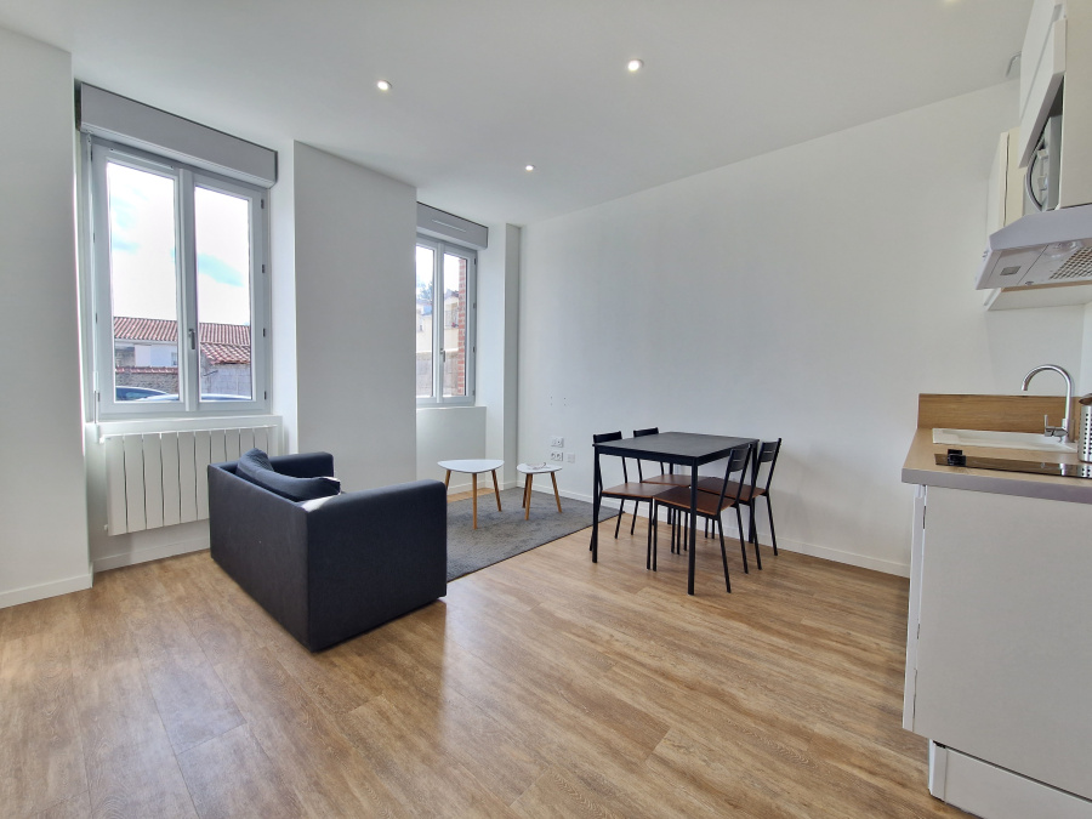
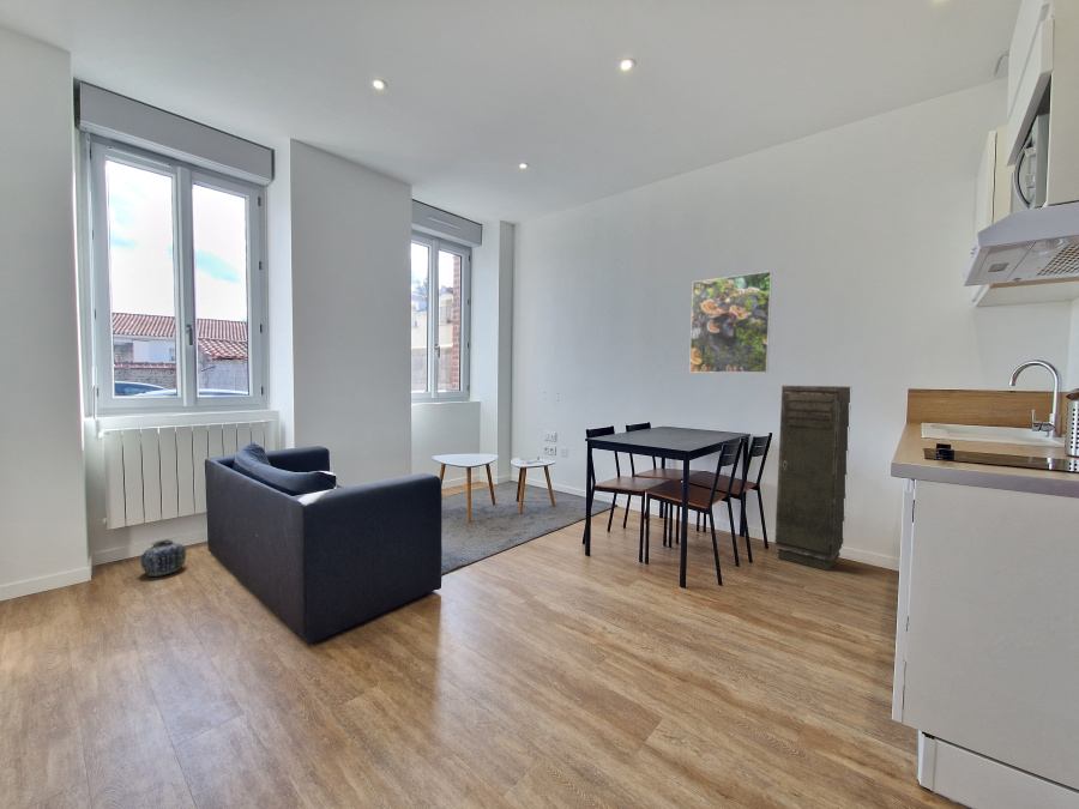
+ storage cabinet (812, 472)
+ vase (163, 556)
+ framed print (728, 325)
